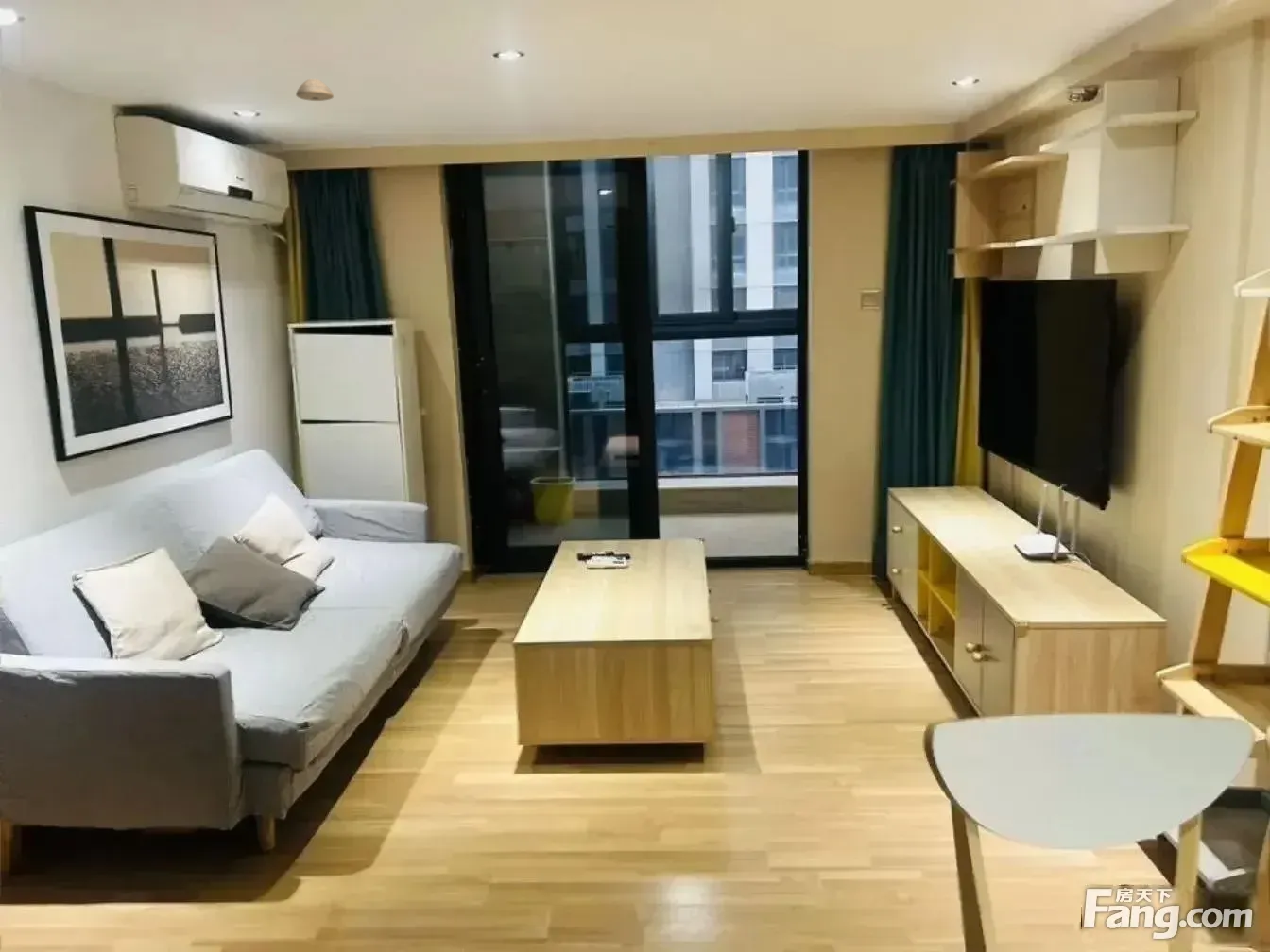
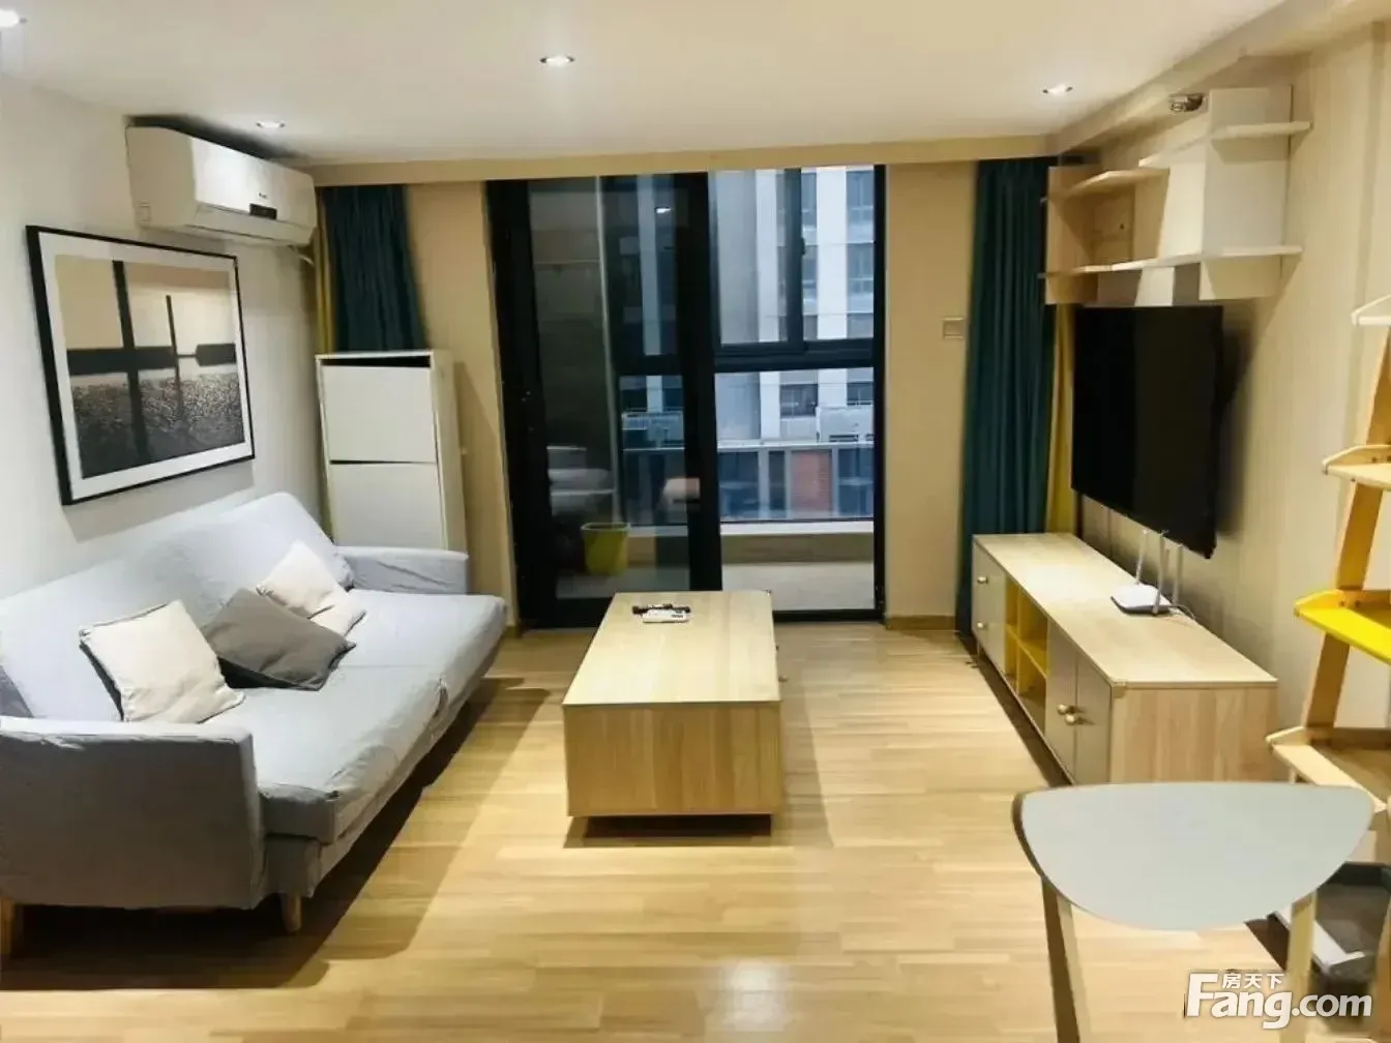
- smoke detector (314, 89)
